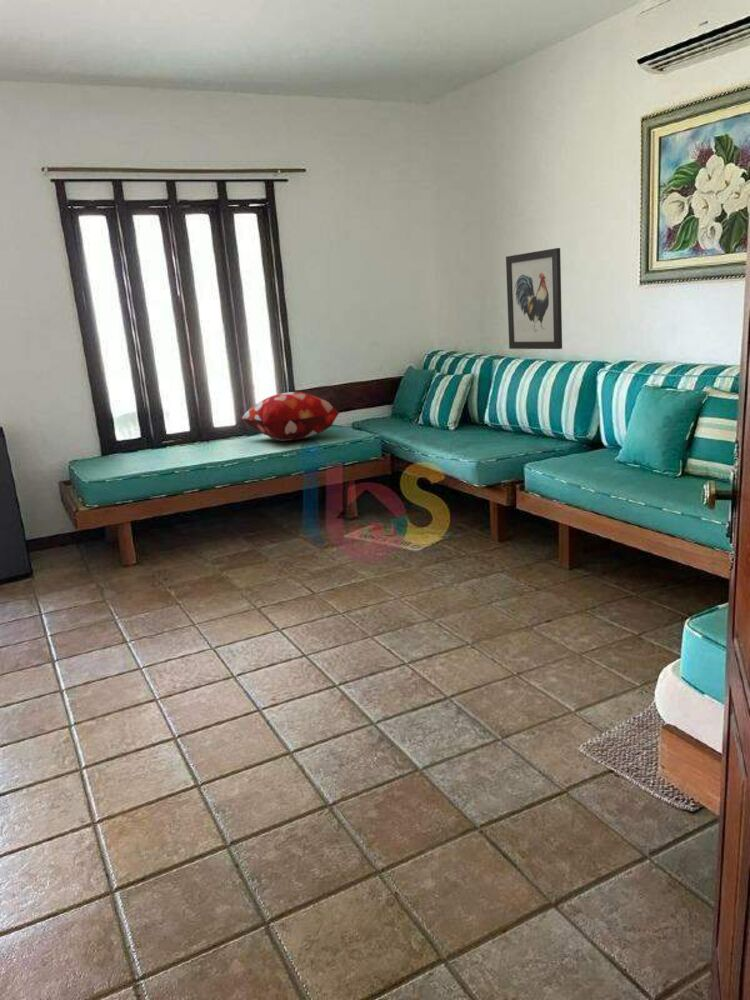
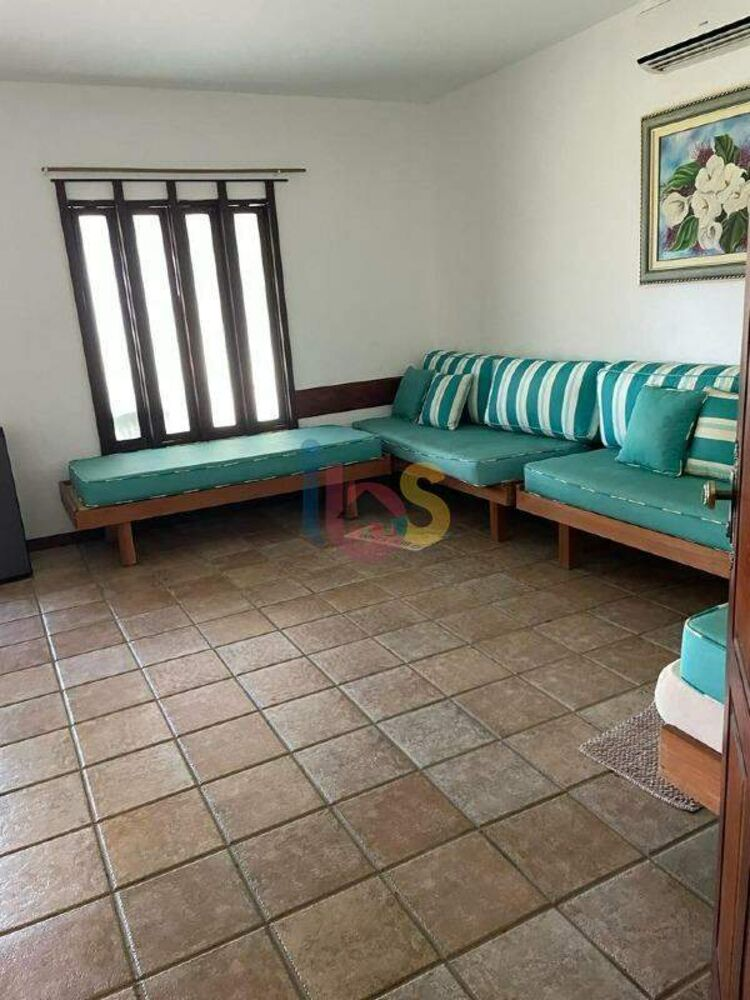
- decorative pillow (290, 415)
- wall art (533, 301)
